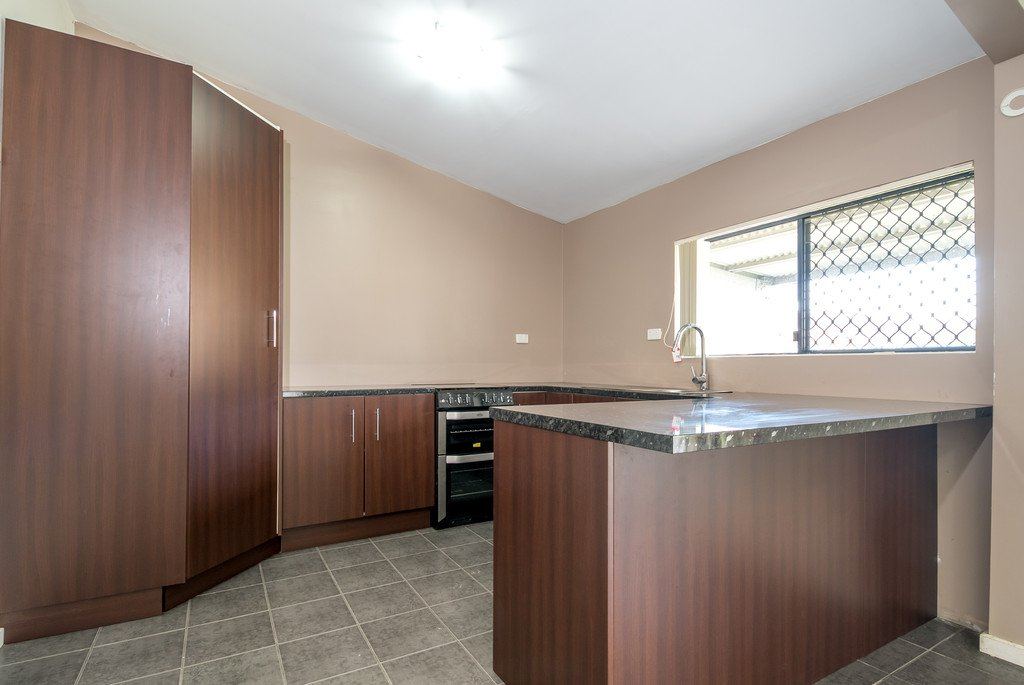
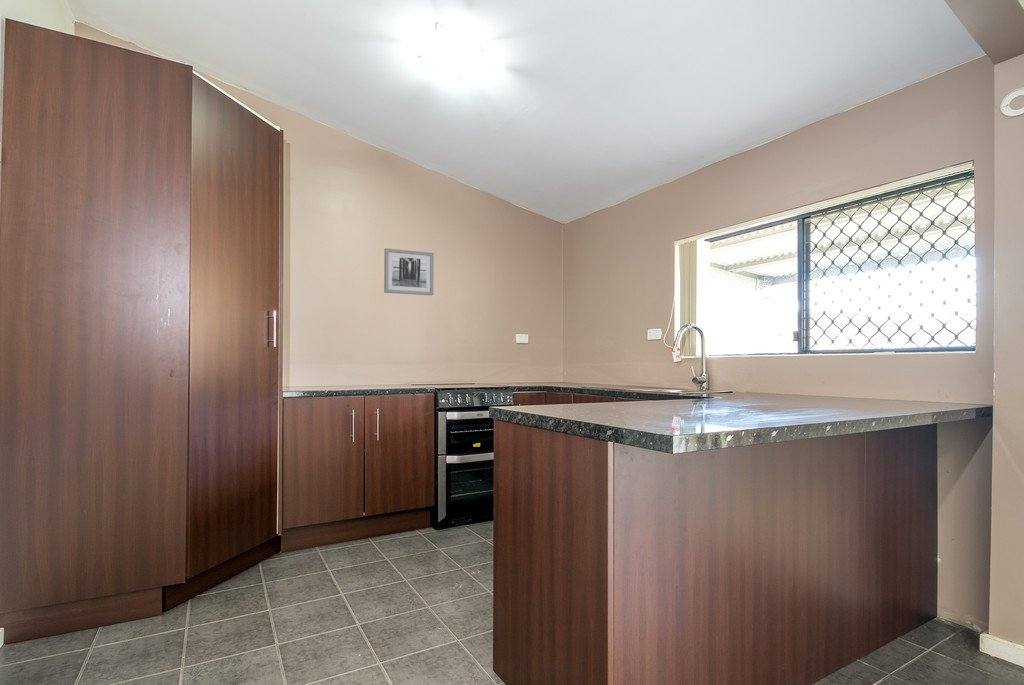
+ wall art (409, 272)
